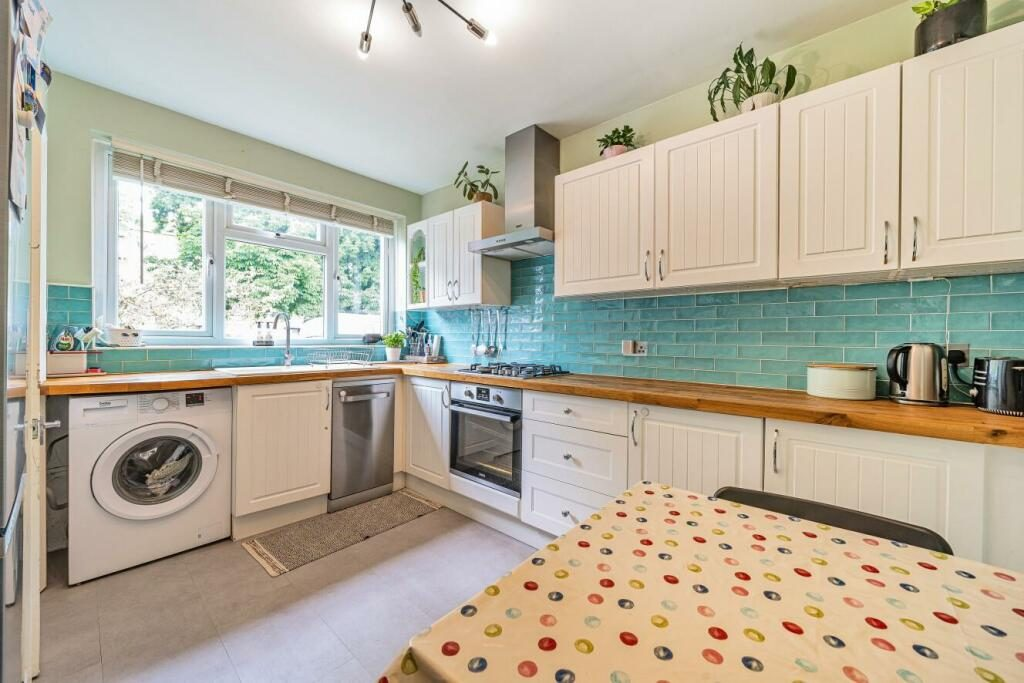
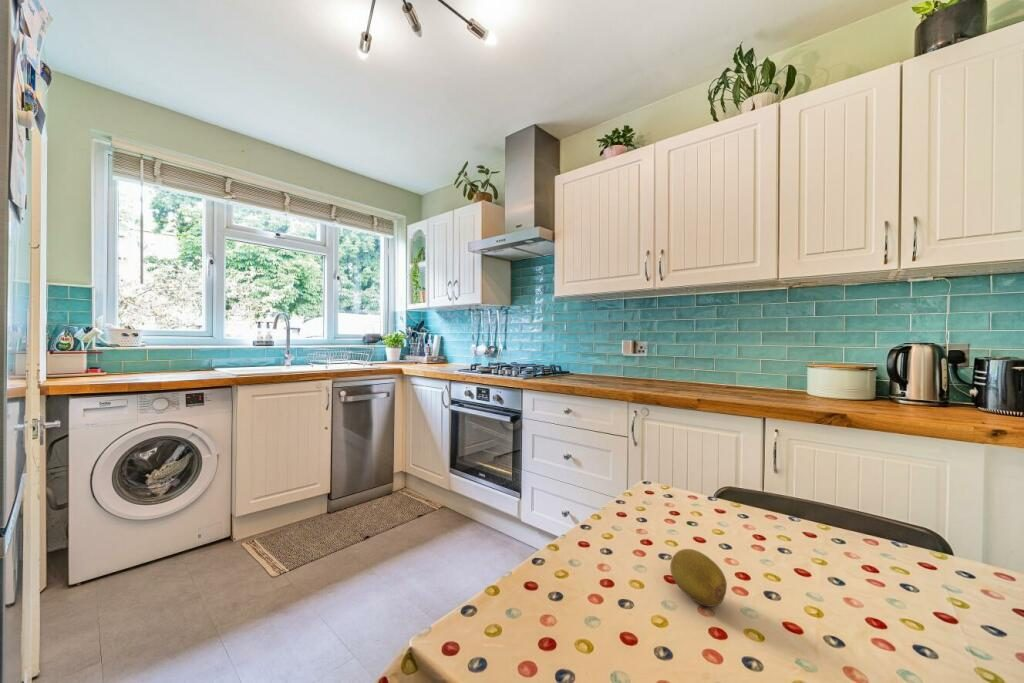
+ fruit (697, 575)
